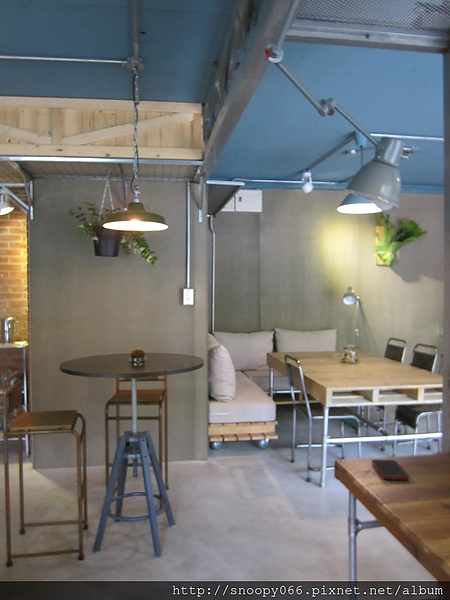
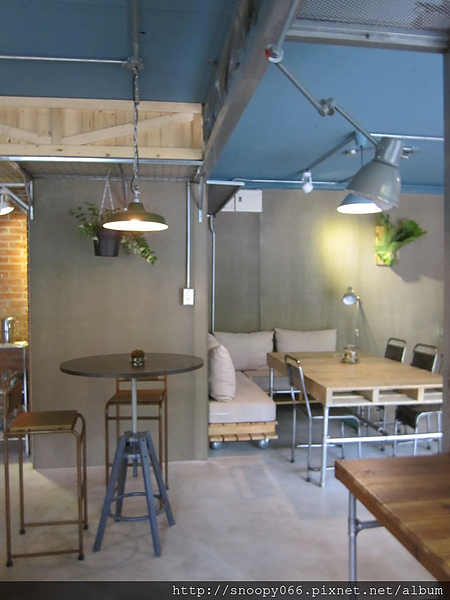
- cell phone (389, 469)
